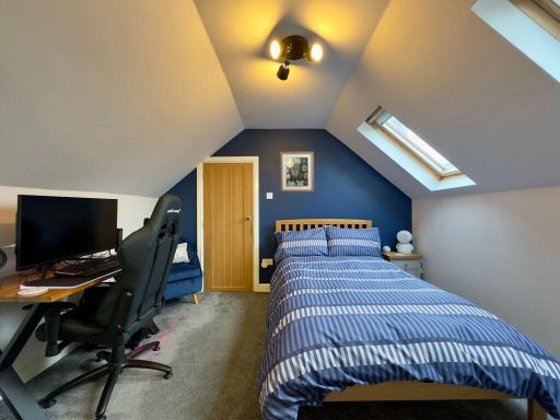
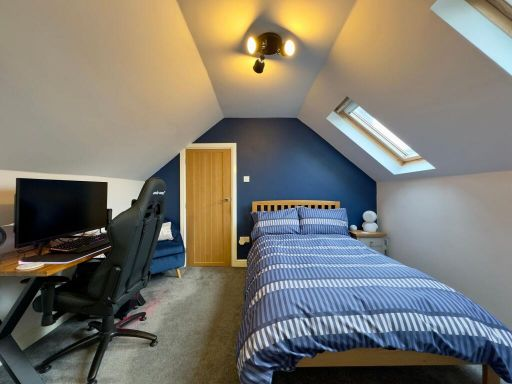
- wall art (296, 172)
